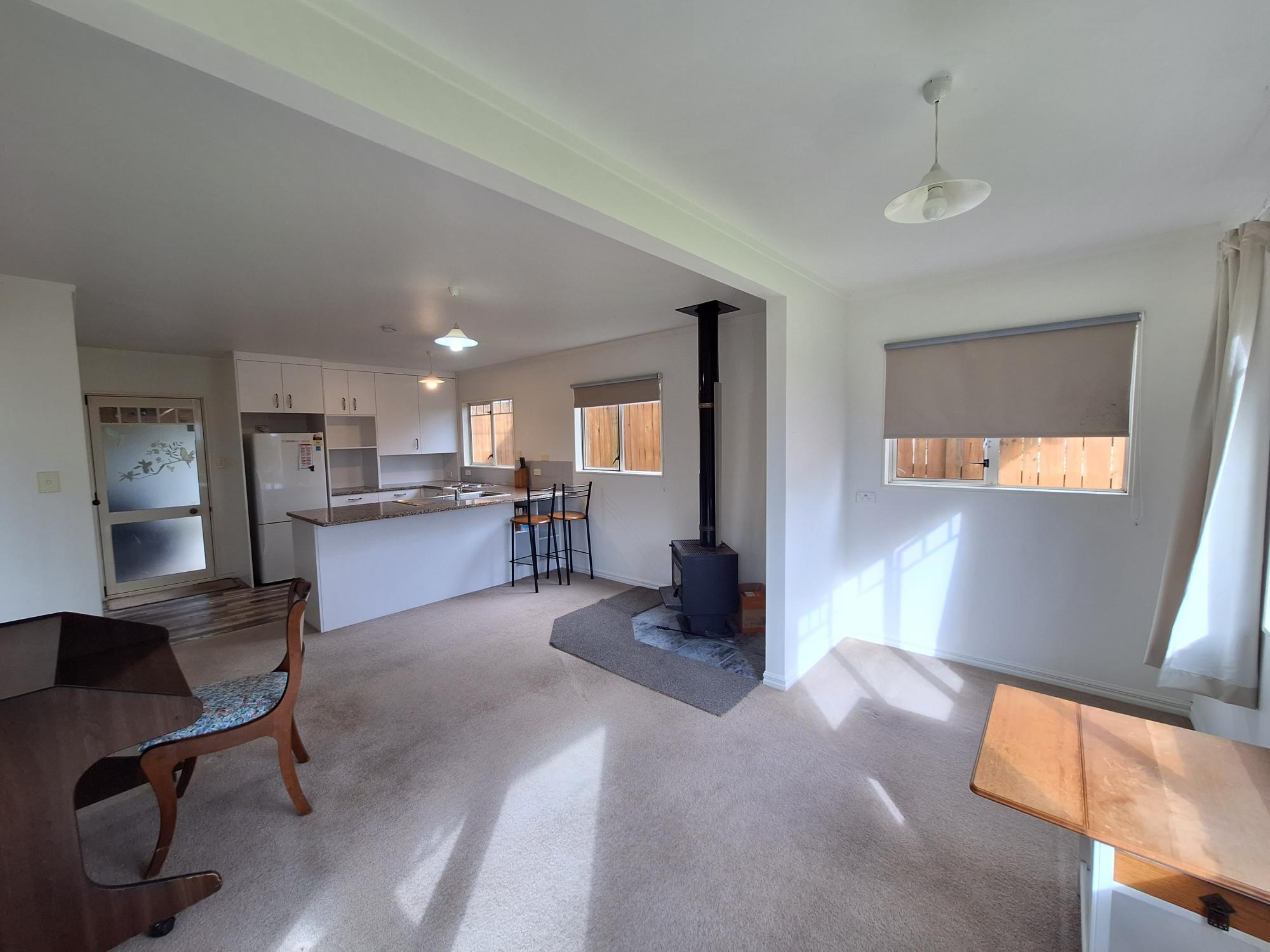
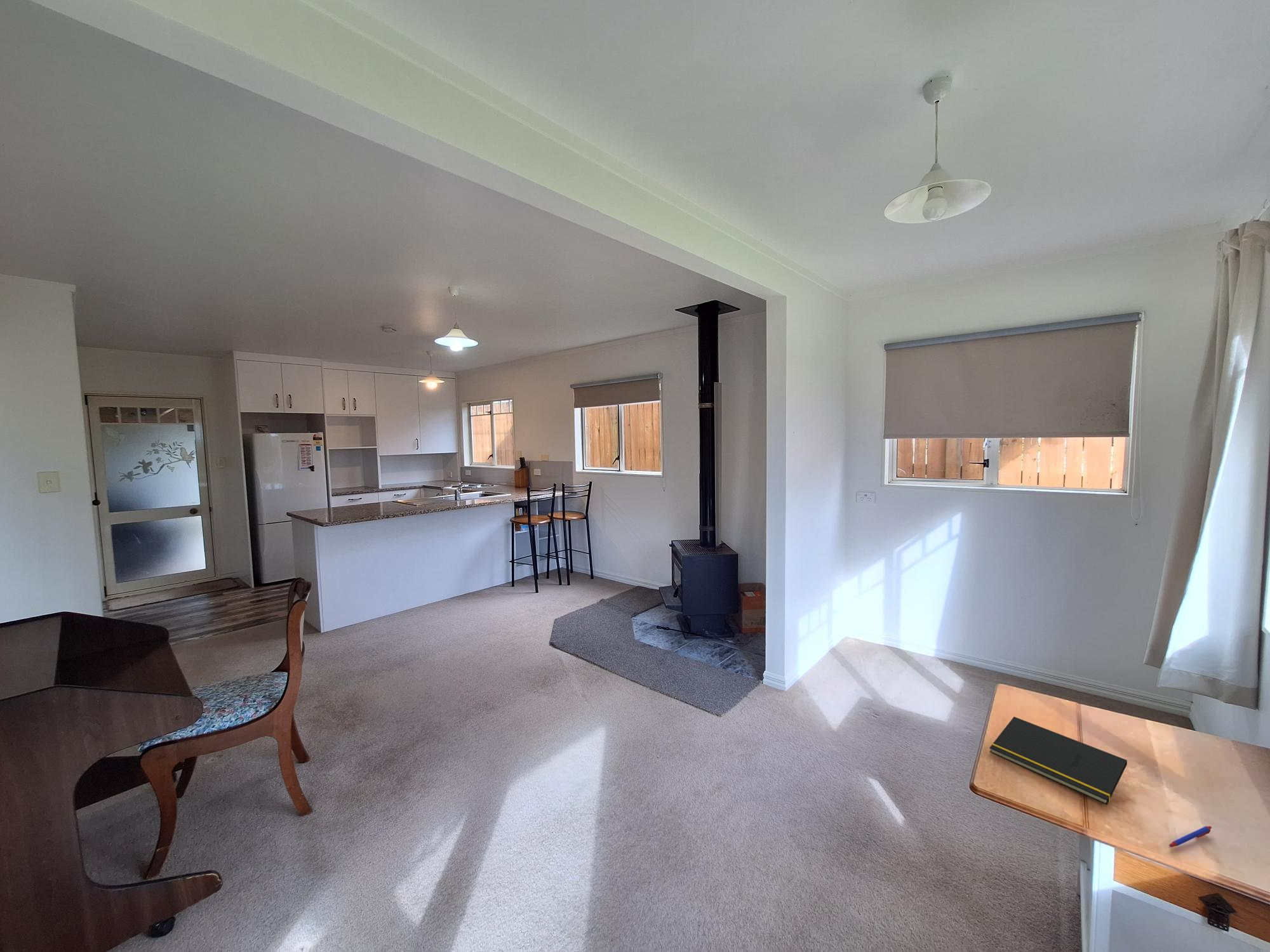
+ notepad (1055, 755)
+ pen (1189, 836)
